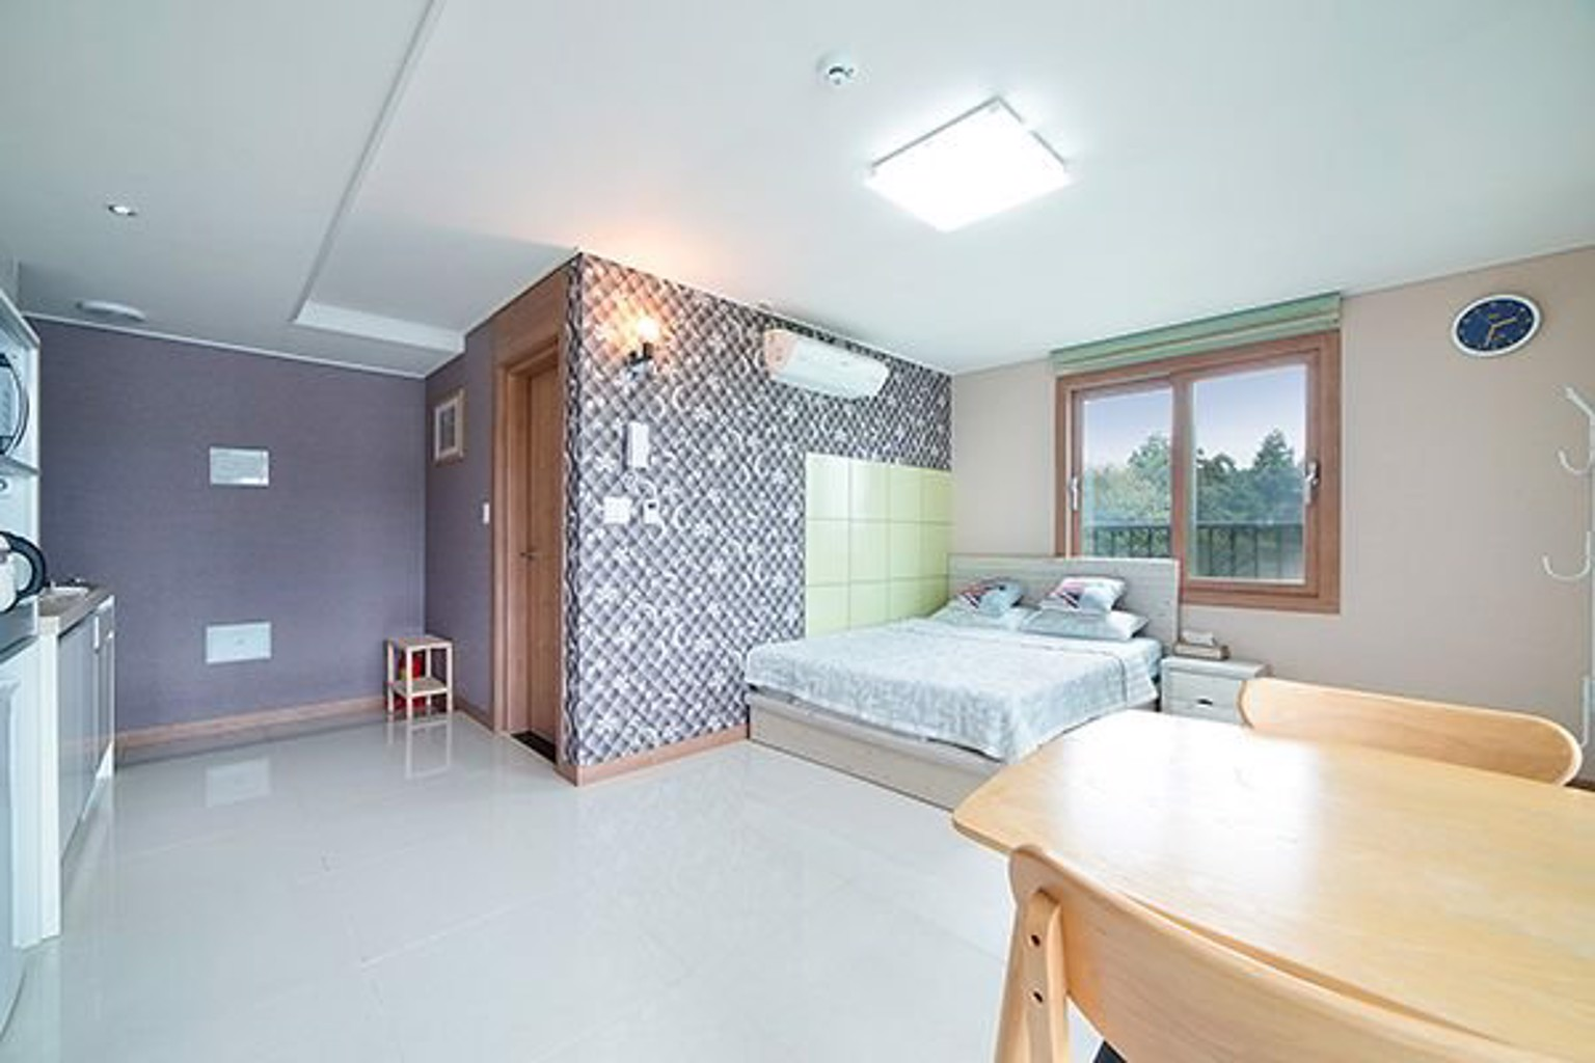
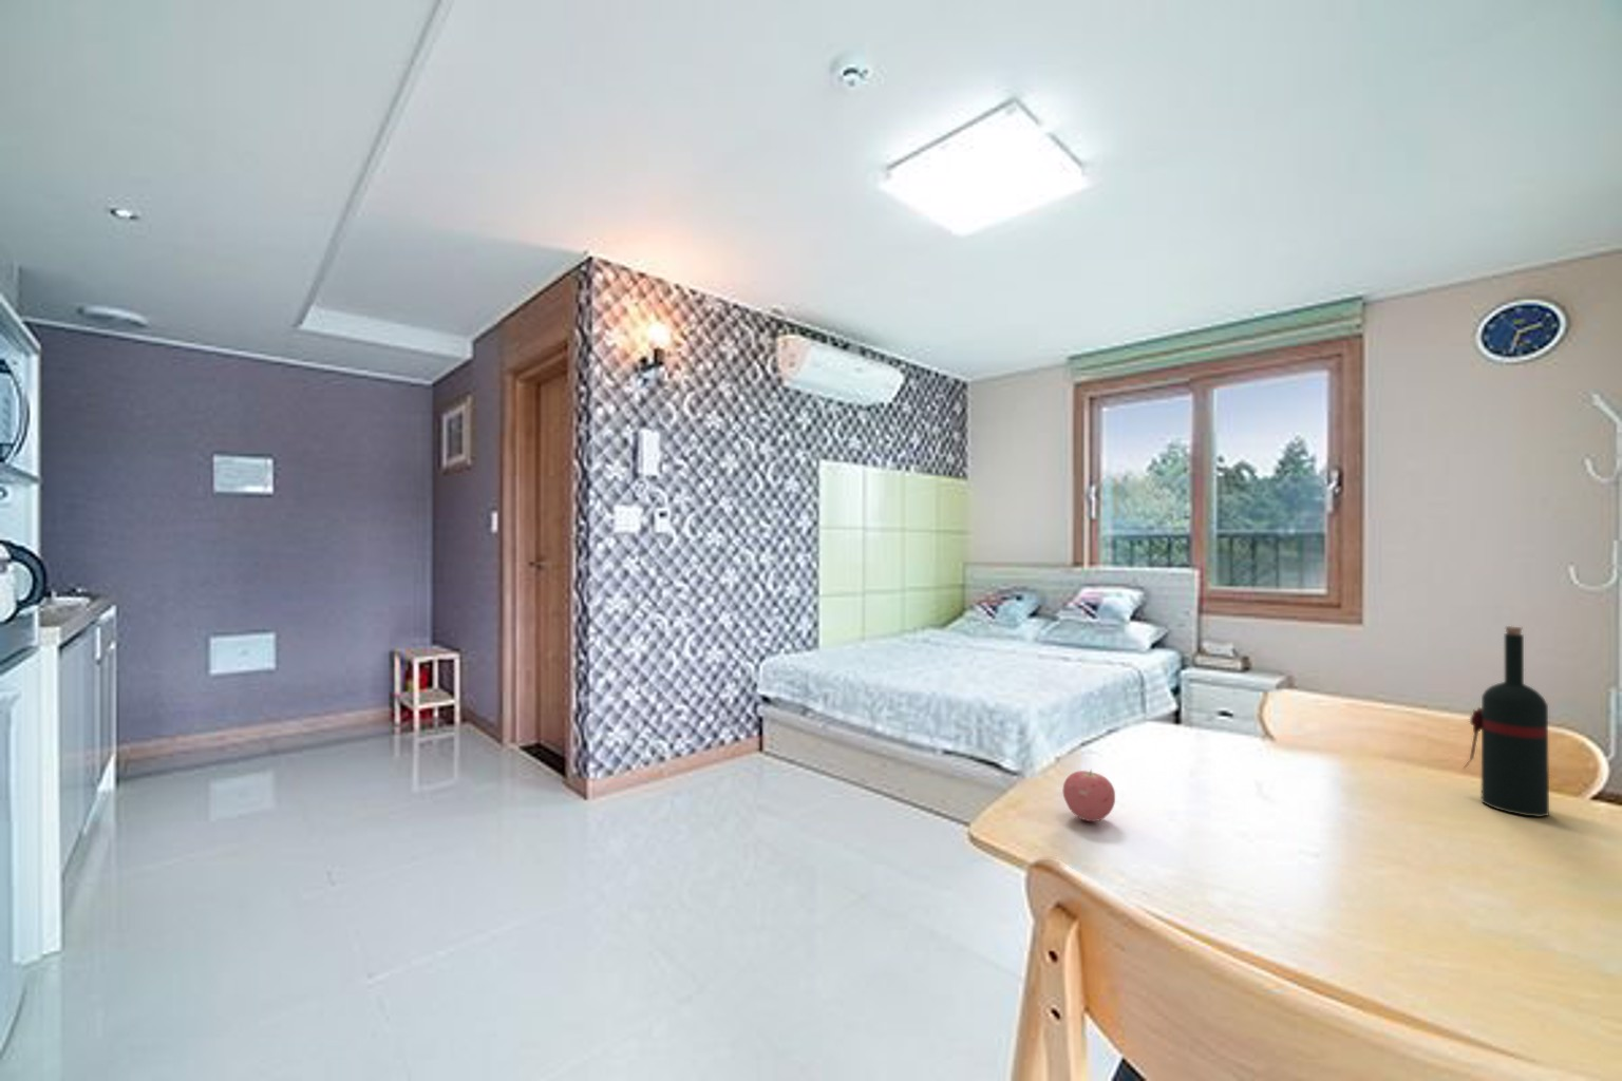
+ apple (1089, 793)
+ wine bottle (1504, 714)
